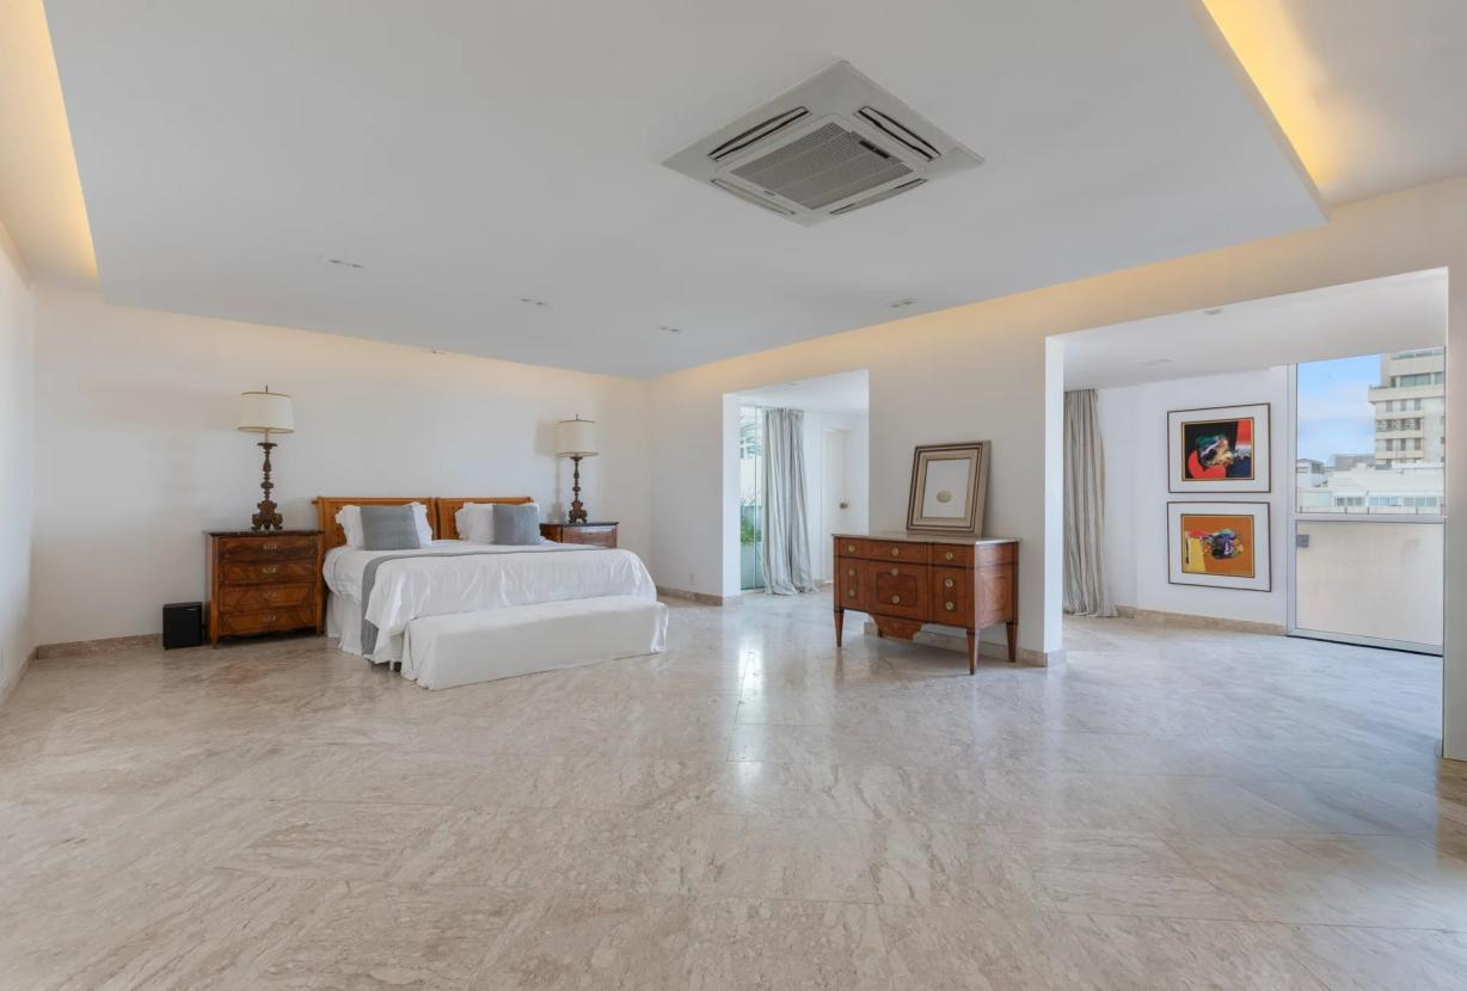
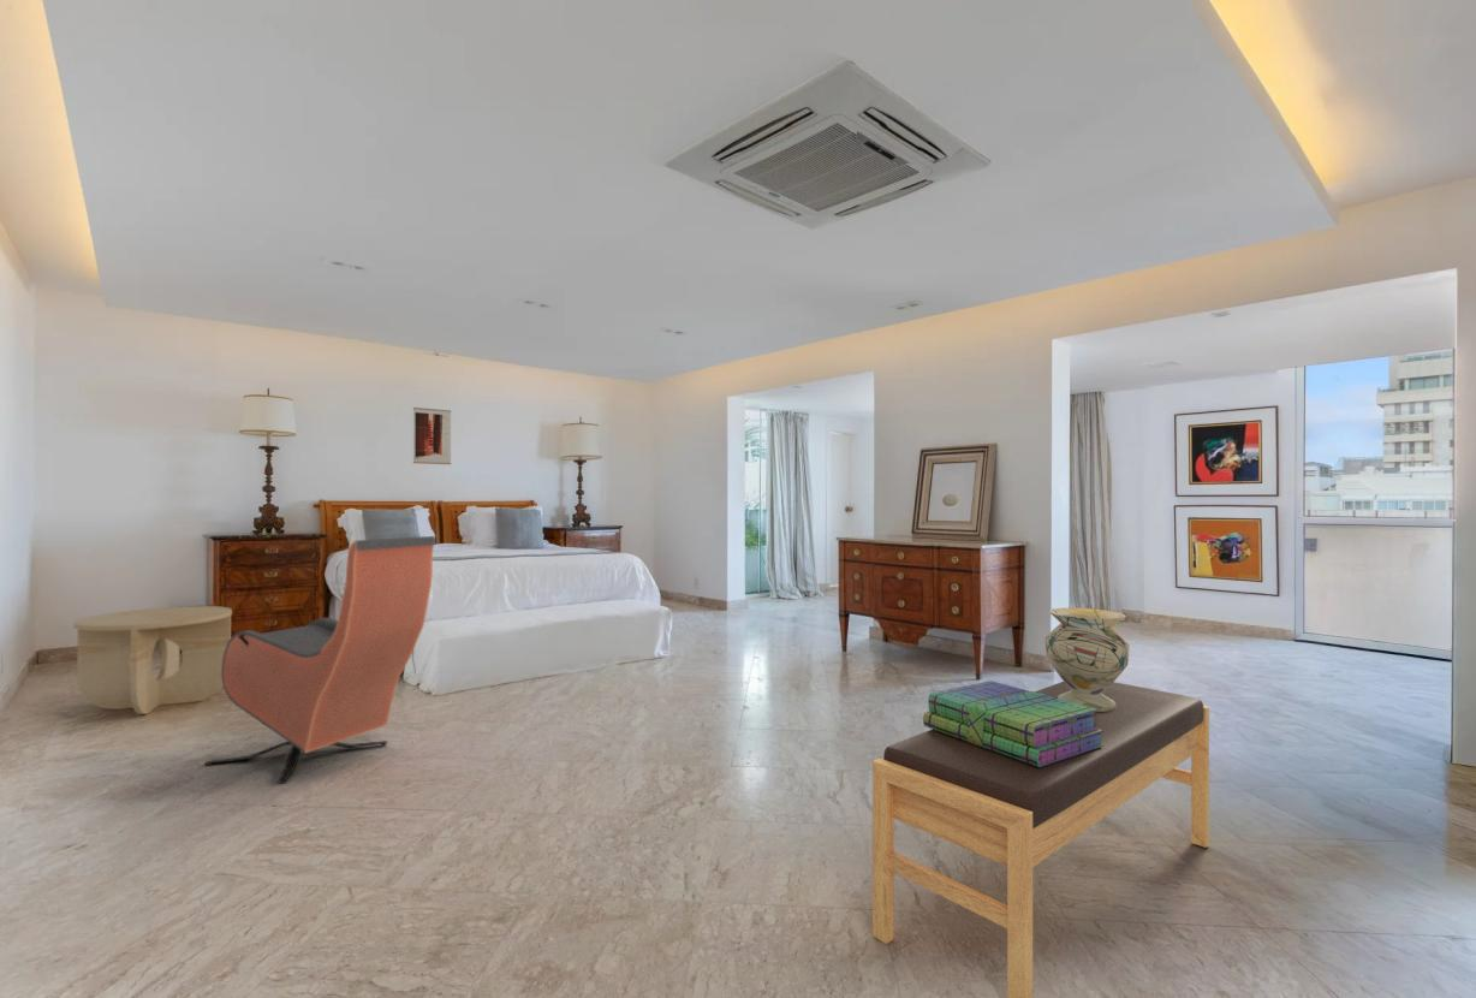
+ decorative vase (1085, 658)
+ wall art (432, 436)
+ armchair (322, 647)
+ stack of books (1010, 718)
+ side table (161, 660)
+ bench (1060, 801)
